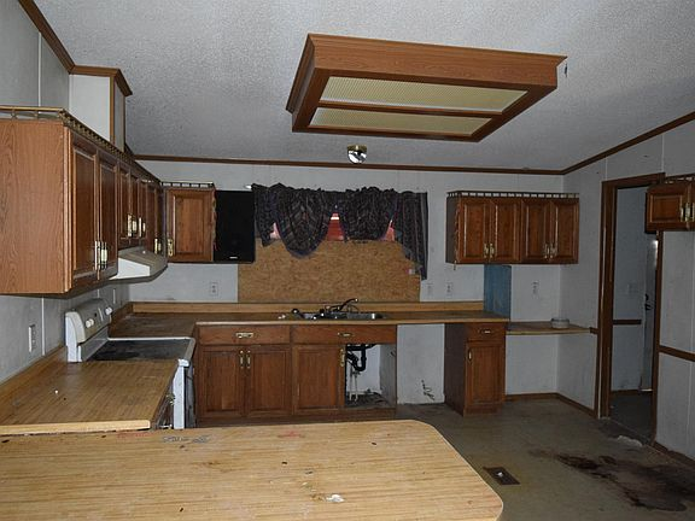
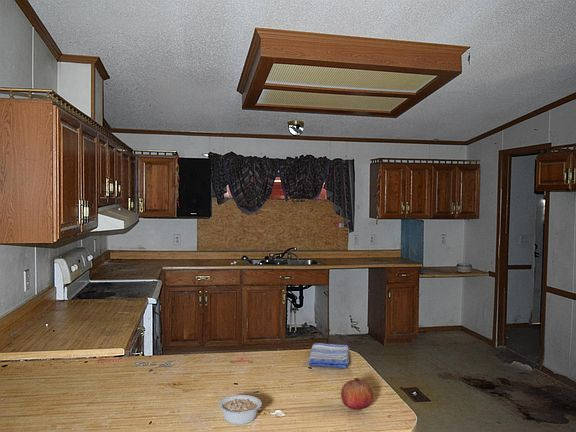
+ fruit (356, 393)
+ legume (241, 409)
+ dish towel (329, 354)
